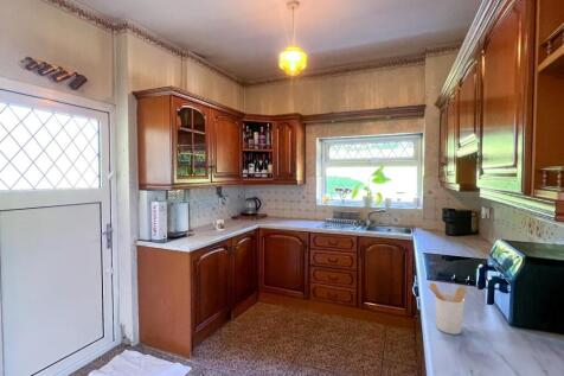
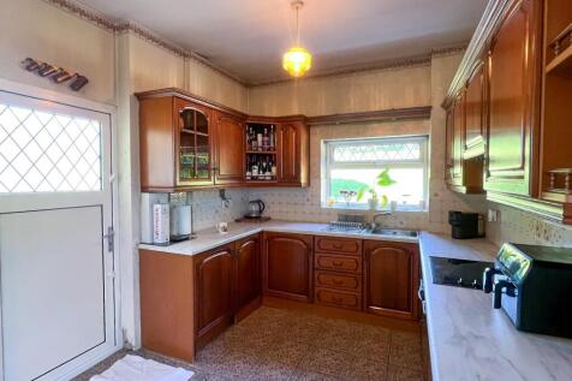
- utensil holder (443, 306)
